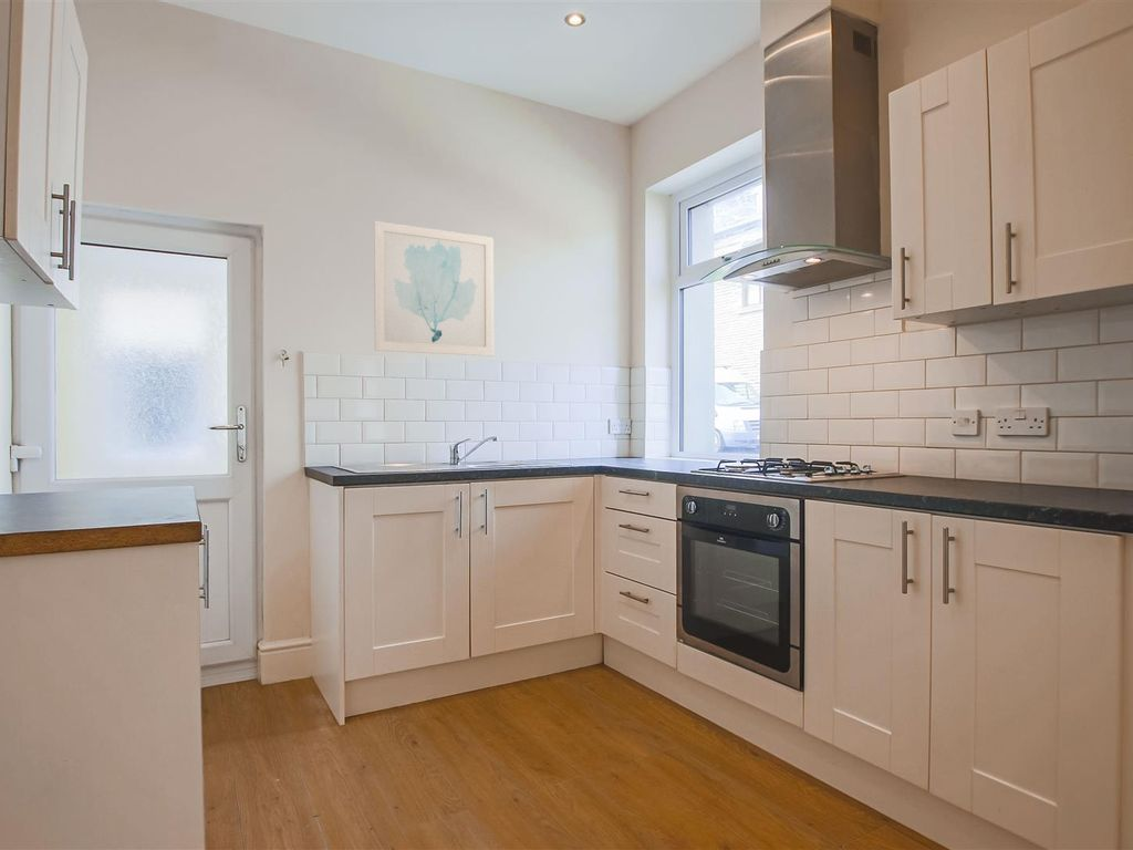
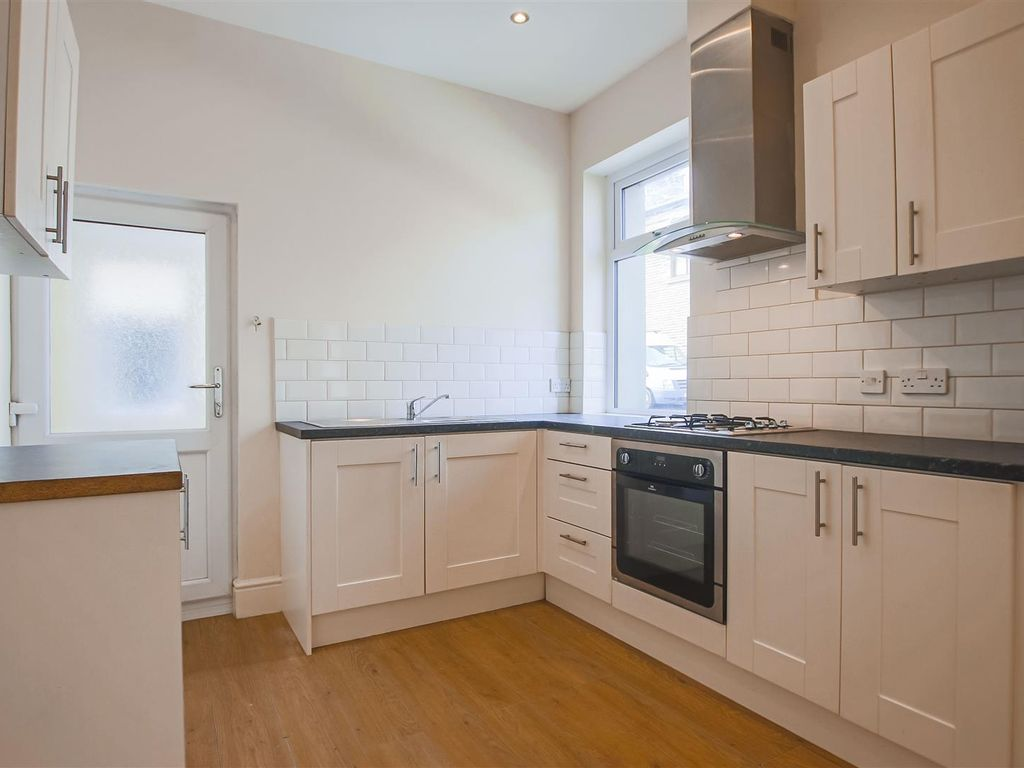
- wall art (436, 291)
